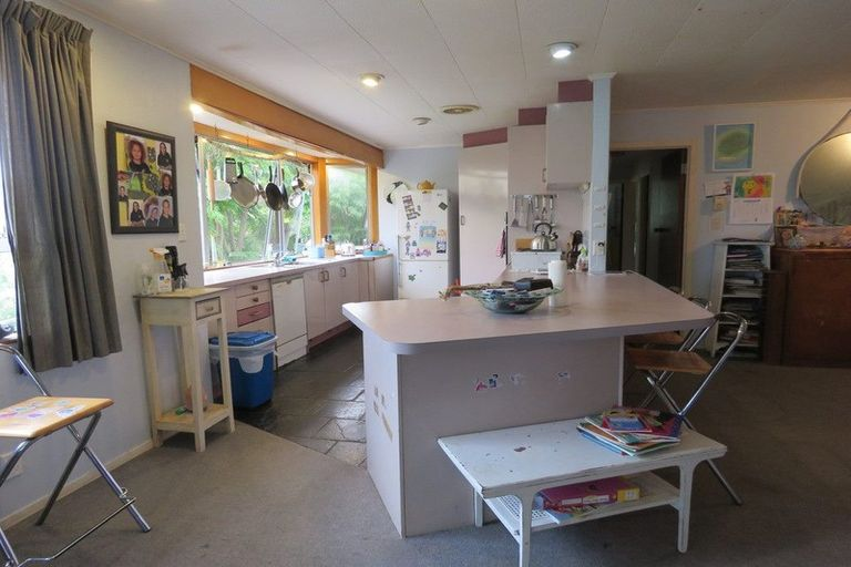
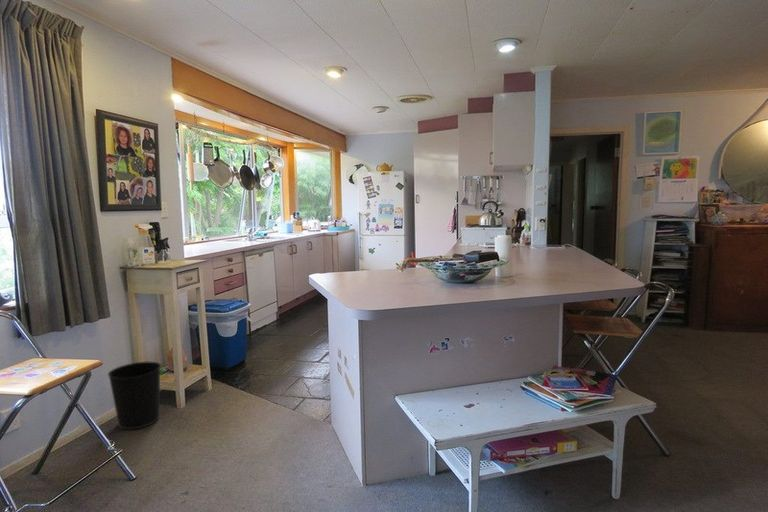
+ wastebasket (137, 395)
